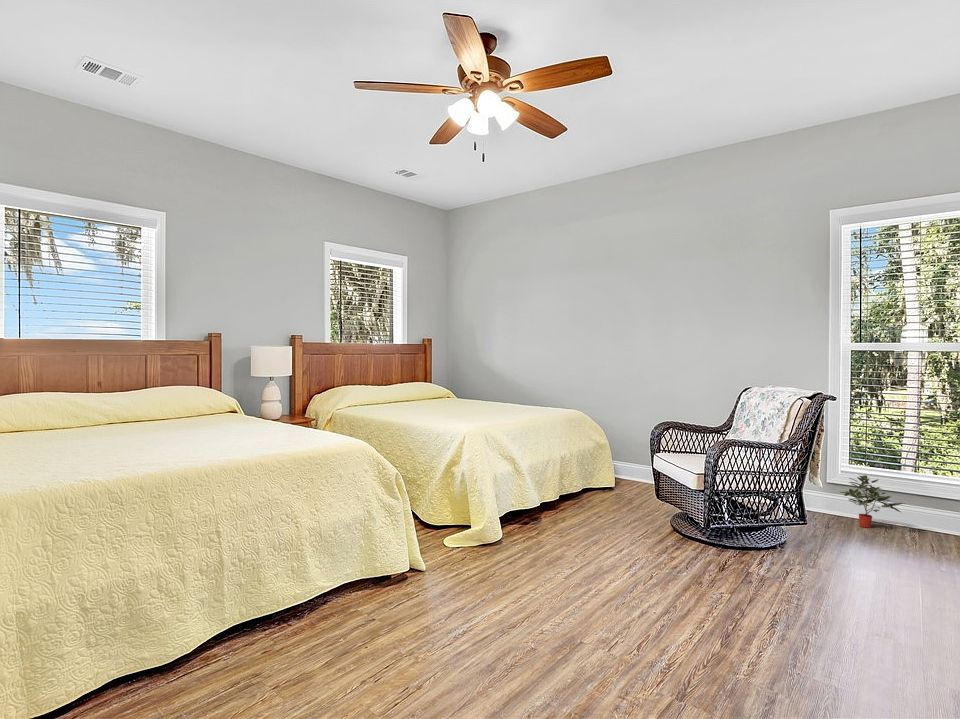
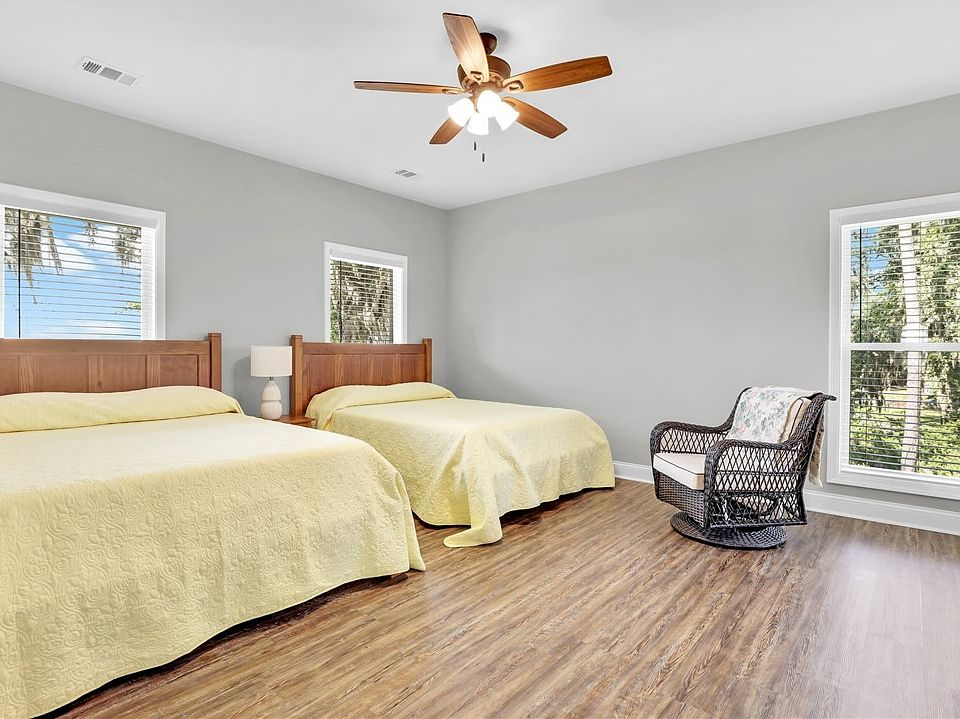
- potted plant (870, 500)
